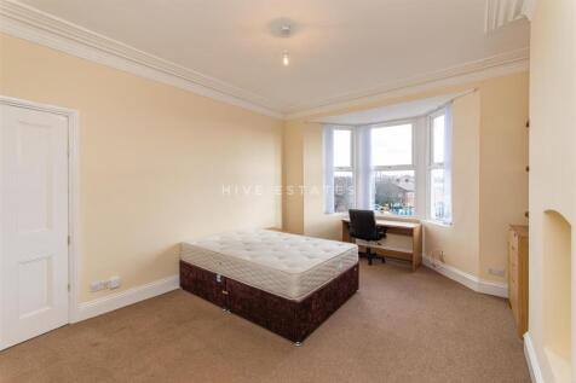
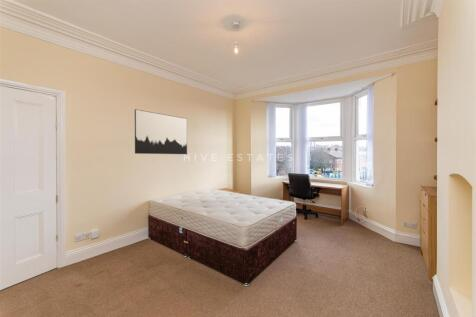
+ wall art (163, 134)
